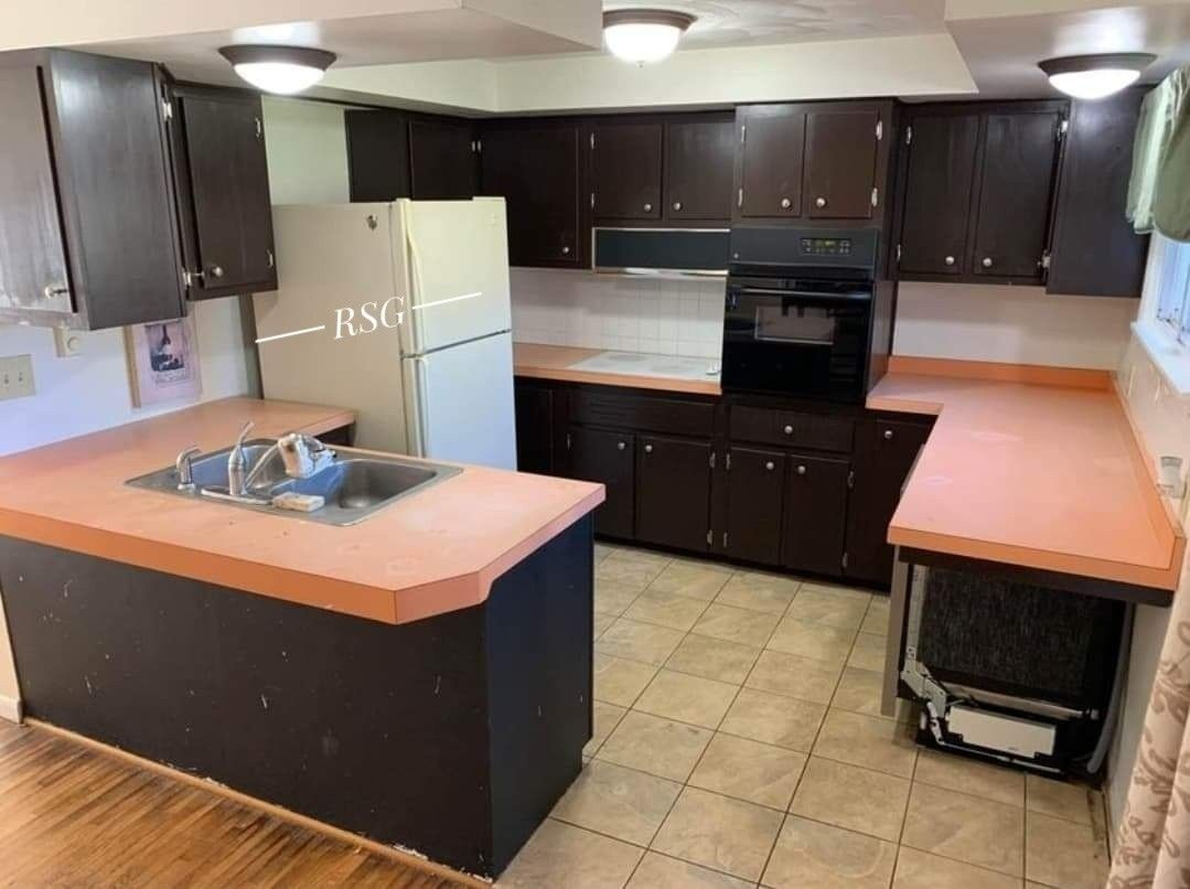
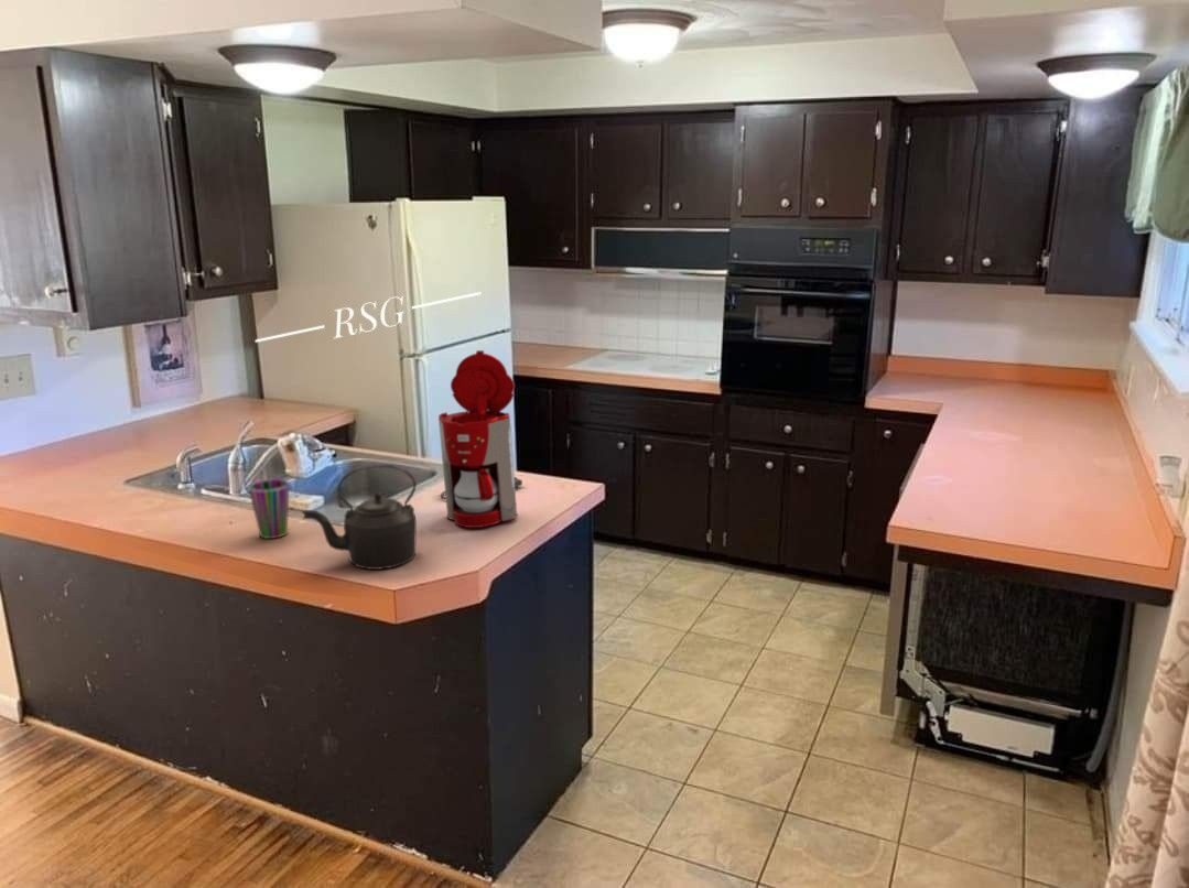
+ kettle (360, 513)
+ cup (271, 509)
+ coffee maker (476, 429)
